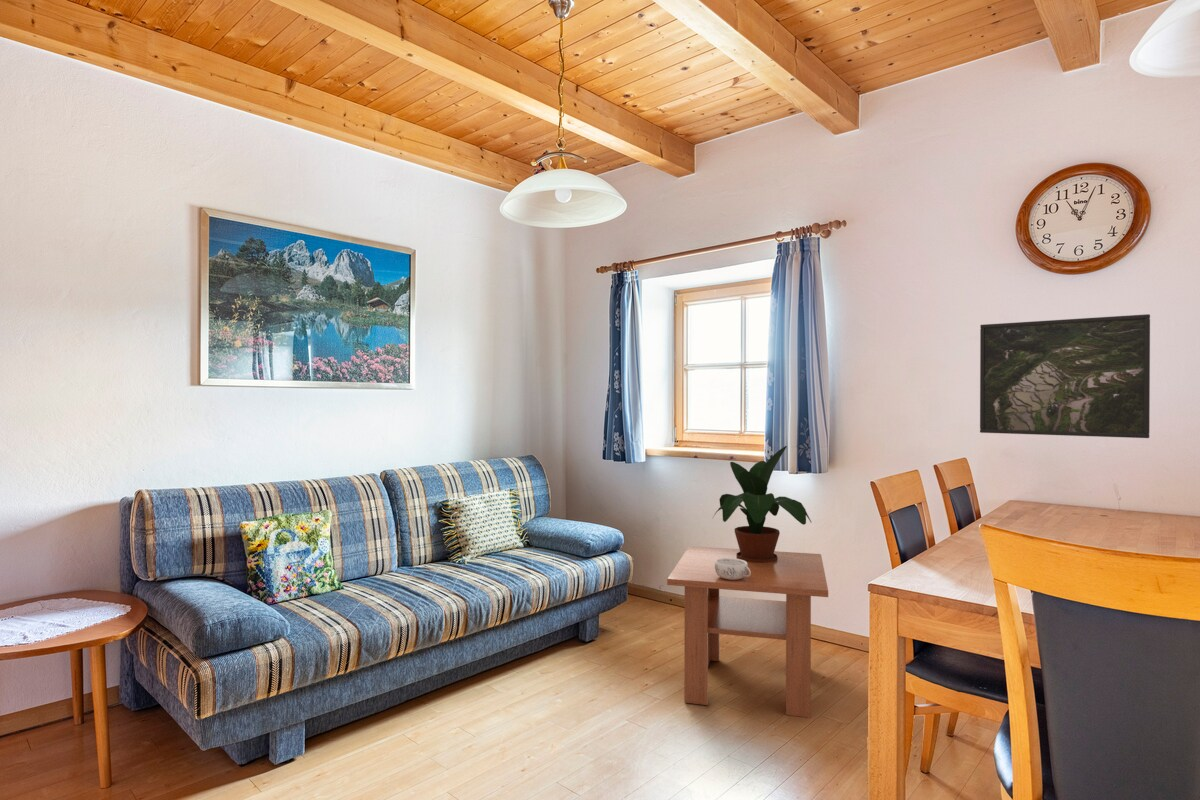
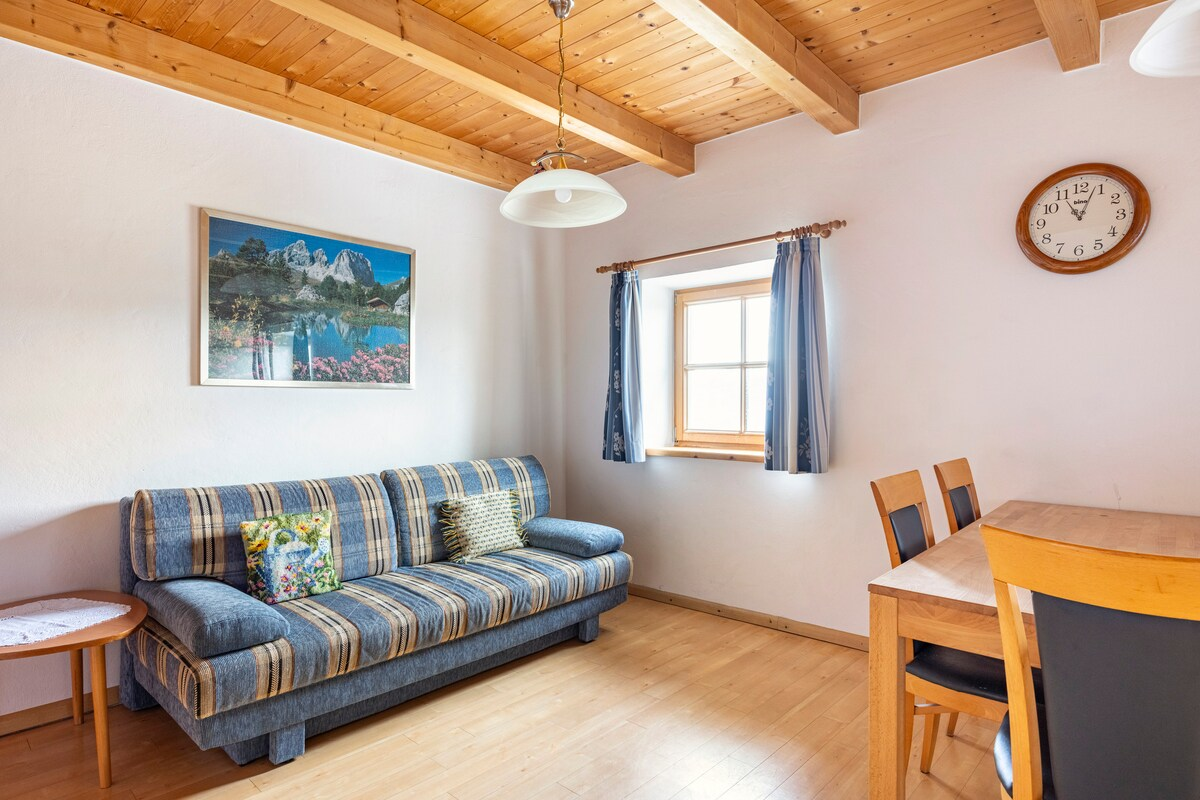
- potted plant (756, 501)
- decorative bowl (733, 569)
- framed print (1059, 377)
- coffee table (749, 625)
